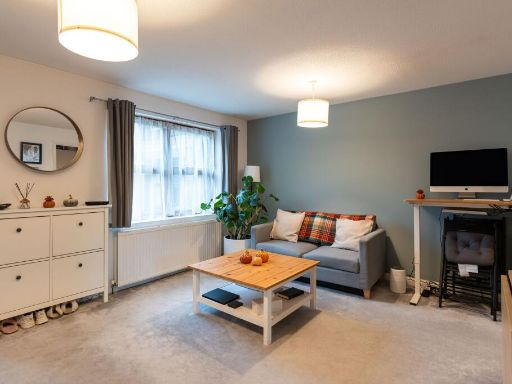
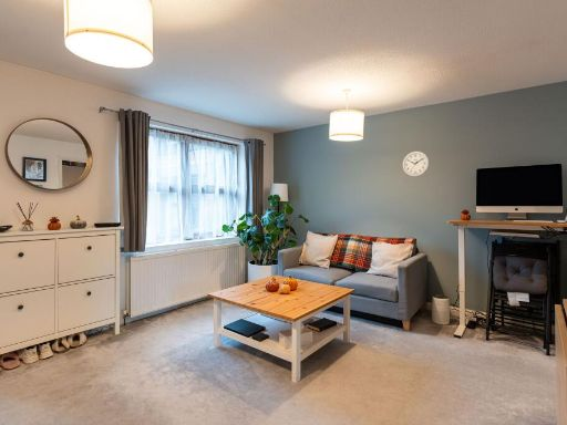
+ wall clock (415, 164)
